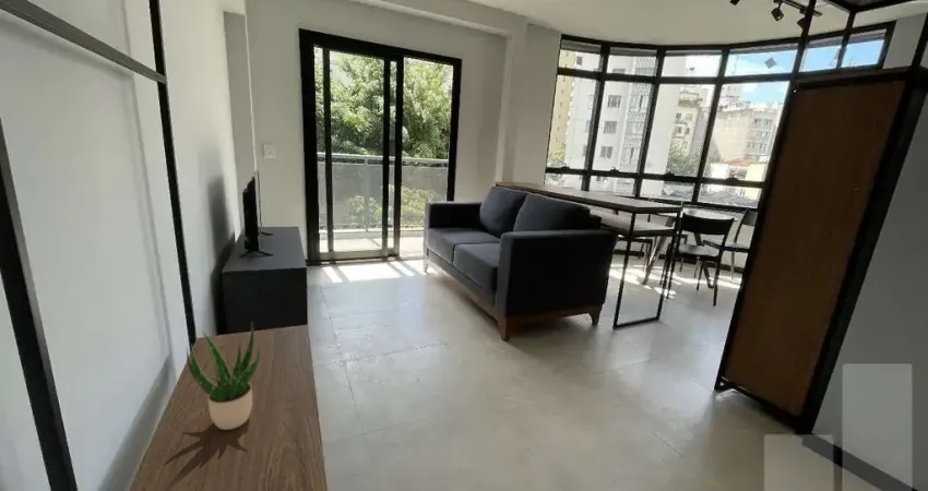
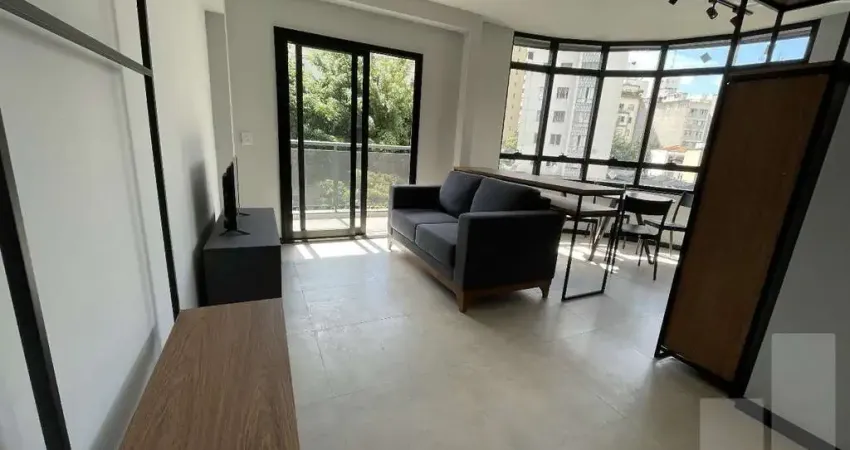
- potted plant (225, 375)
